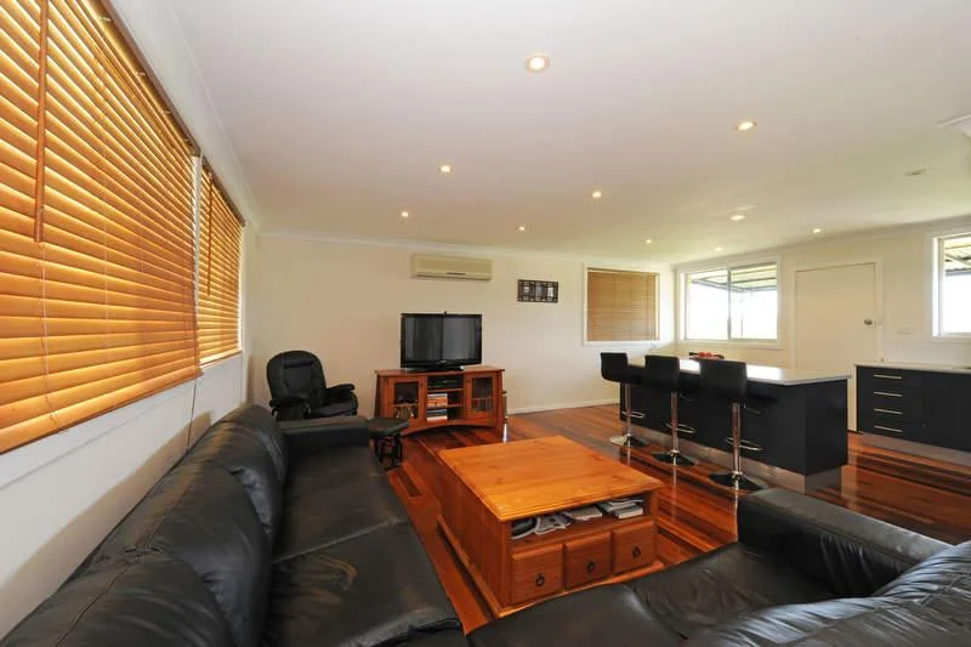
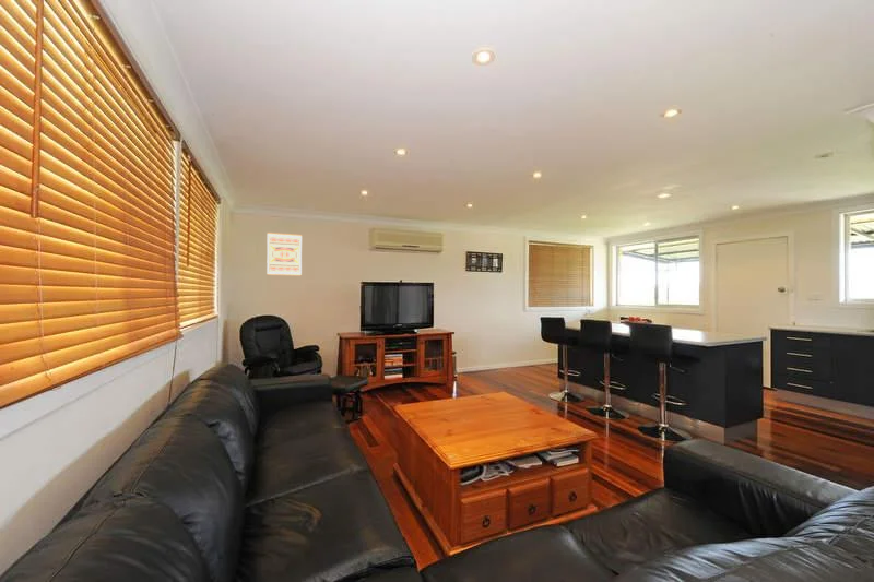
+ wall art (284, 254)
